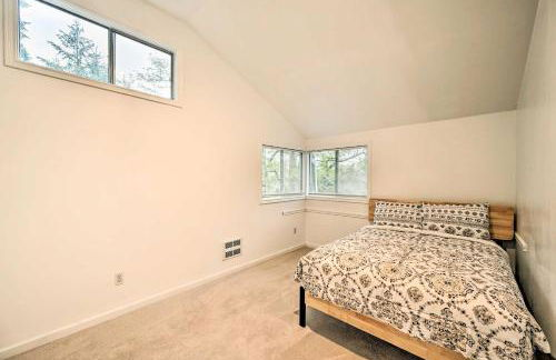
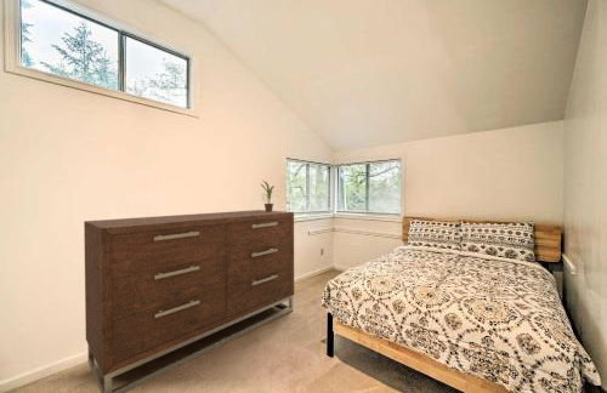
+ dresser (209, 274)
+ potted plant (268, 195)
